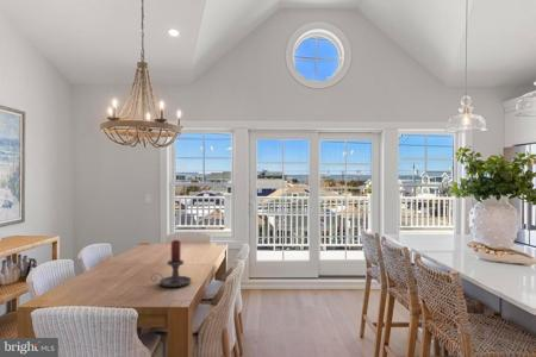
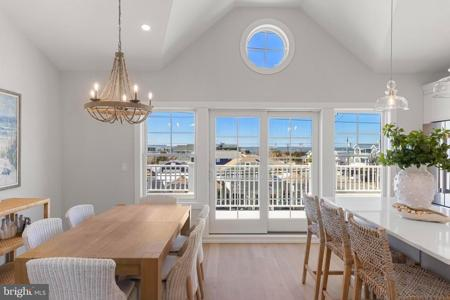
- candle holder (170, 262)
